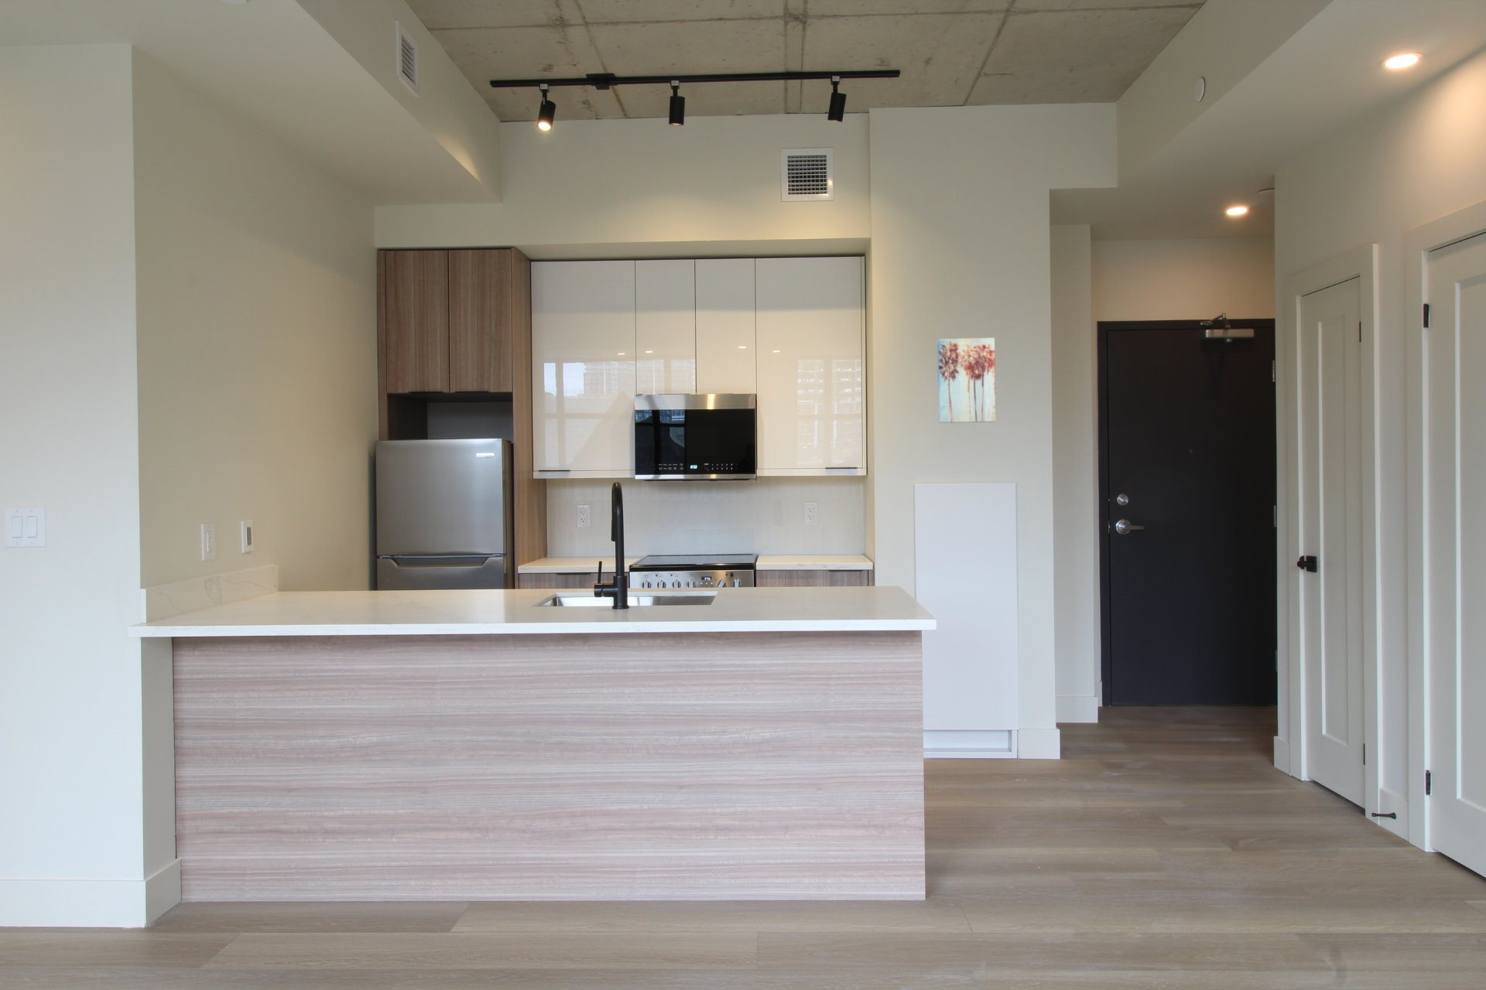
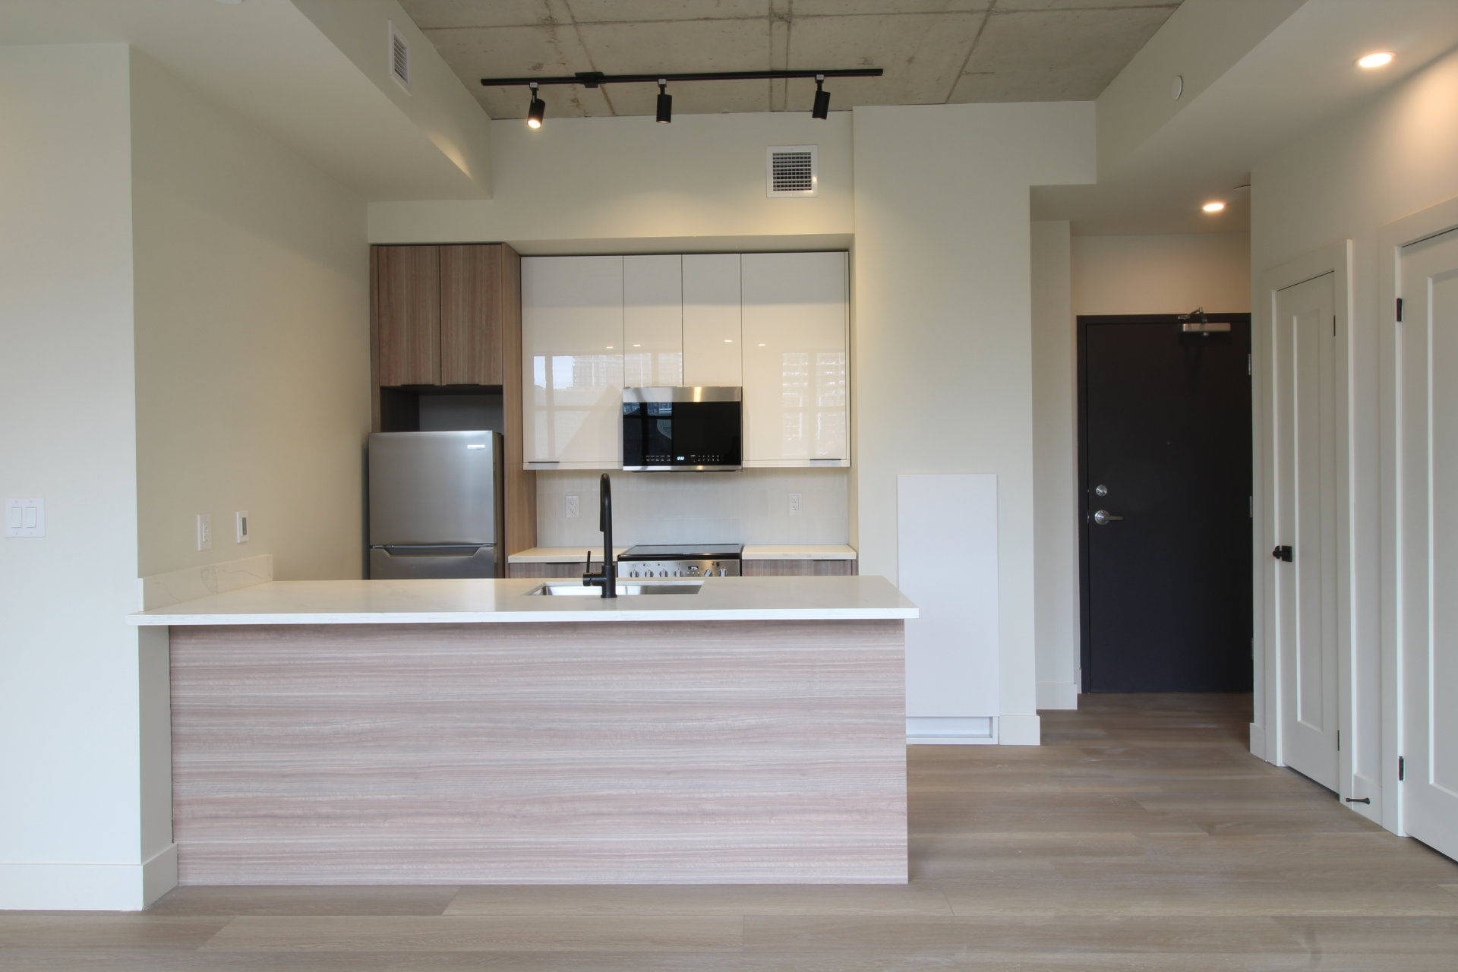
- wall art (966, 380)
